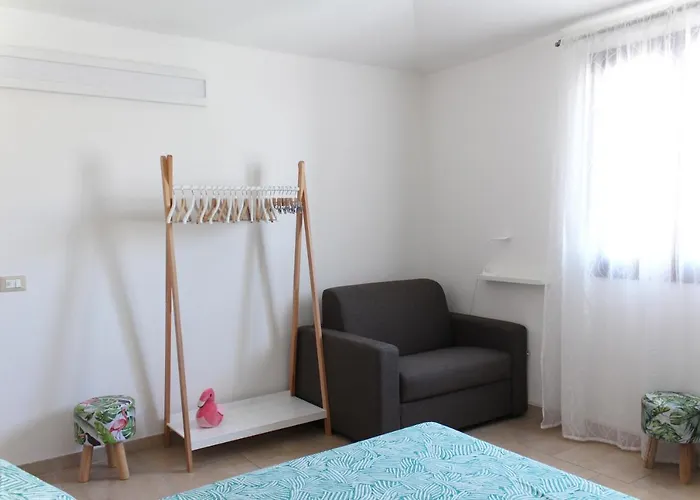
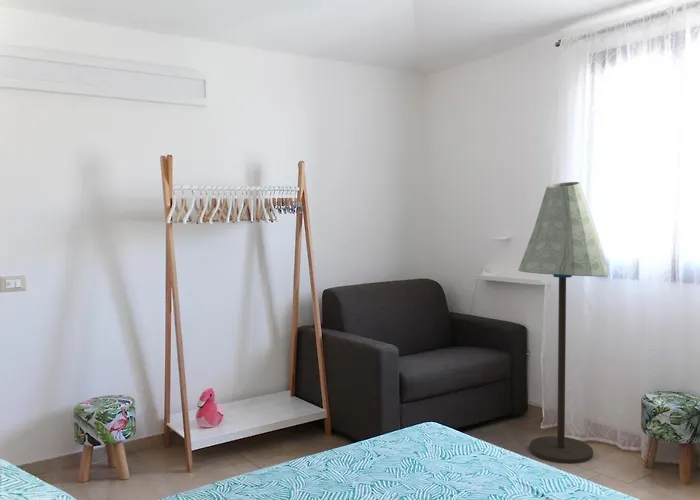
+ floor lamp (562, 318)
